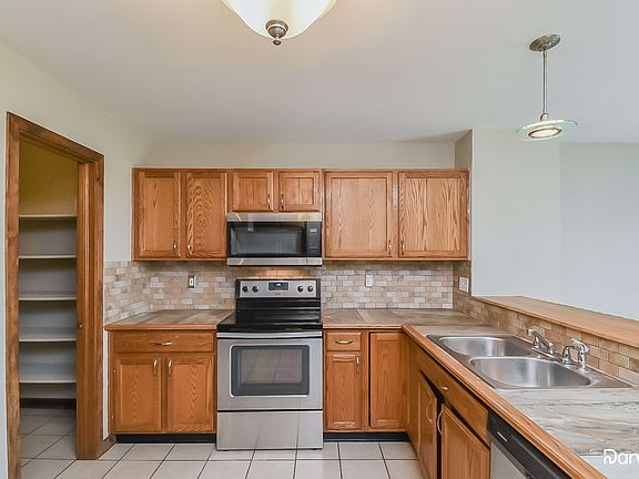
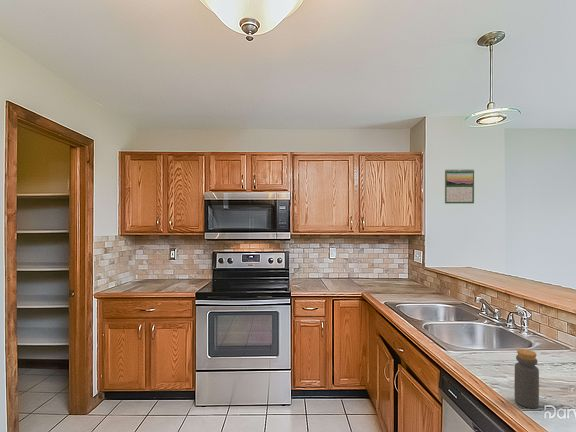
+ calendar (459, 186)
+ bottle (526, 377)
